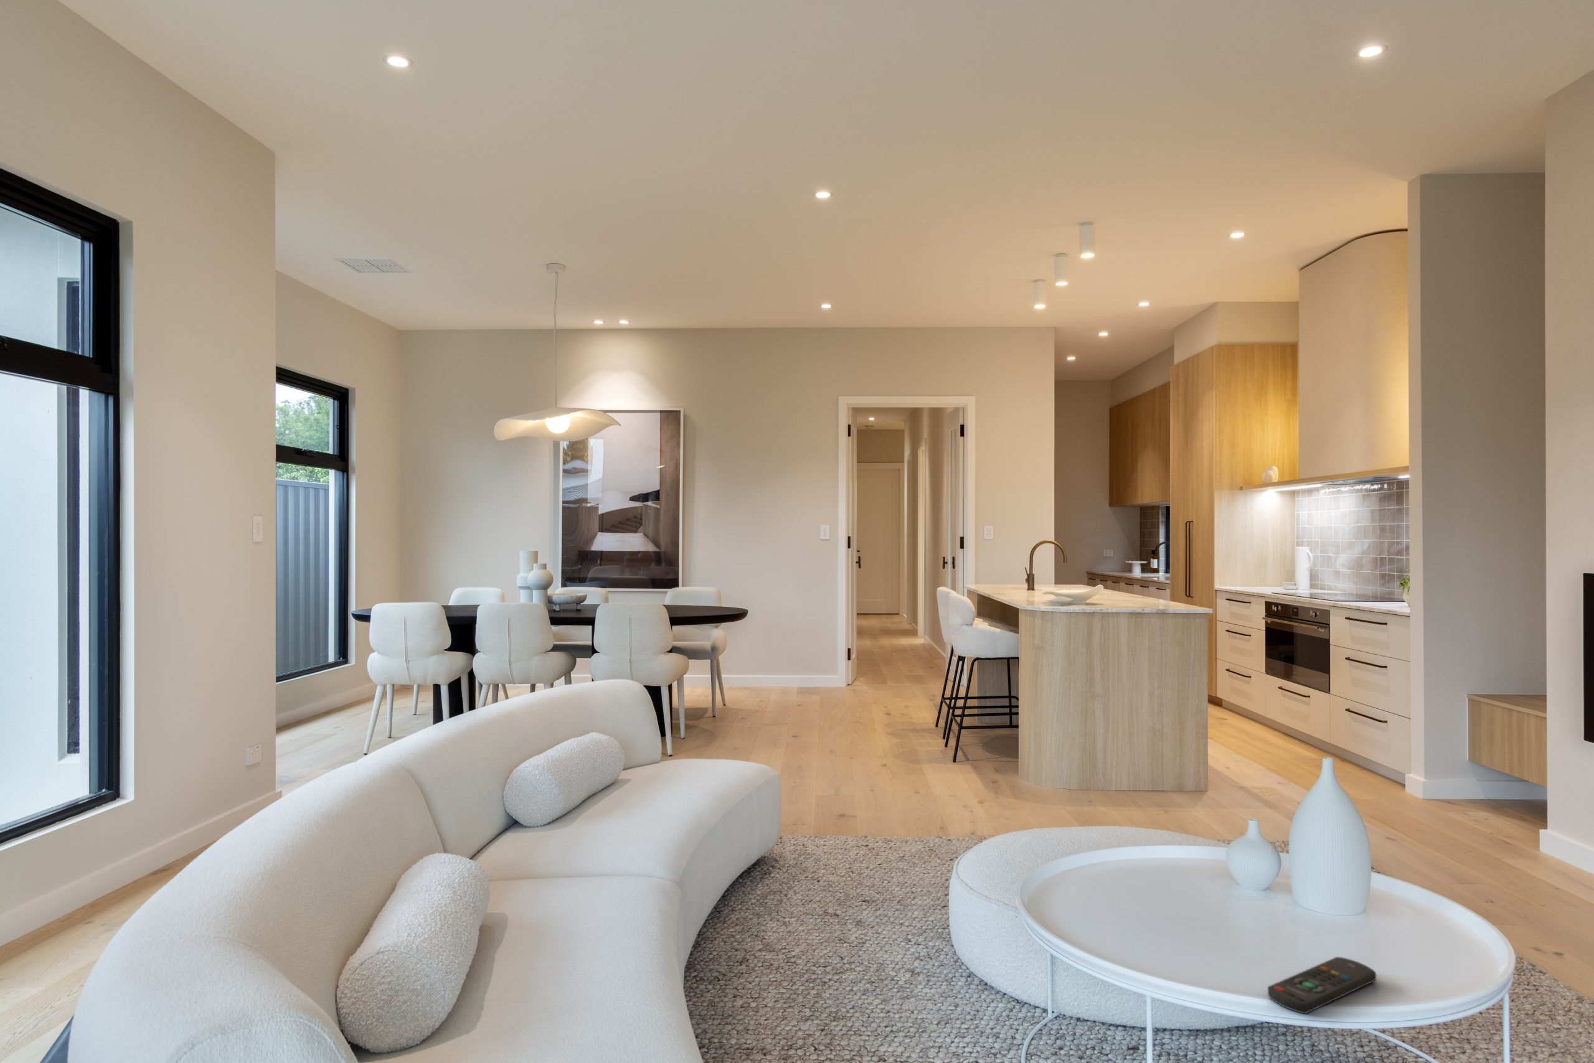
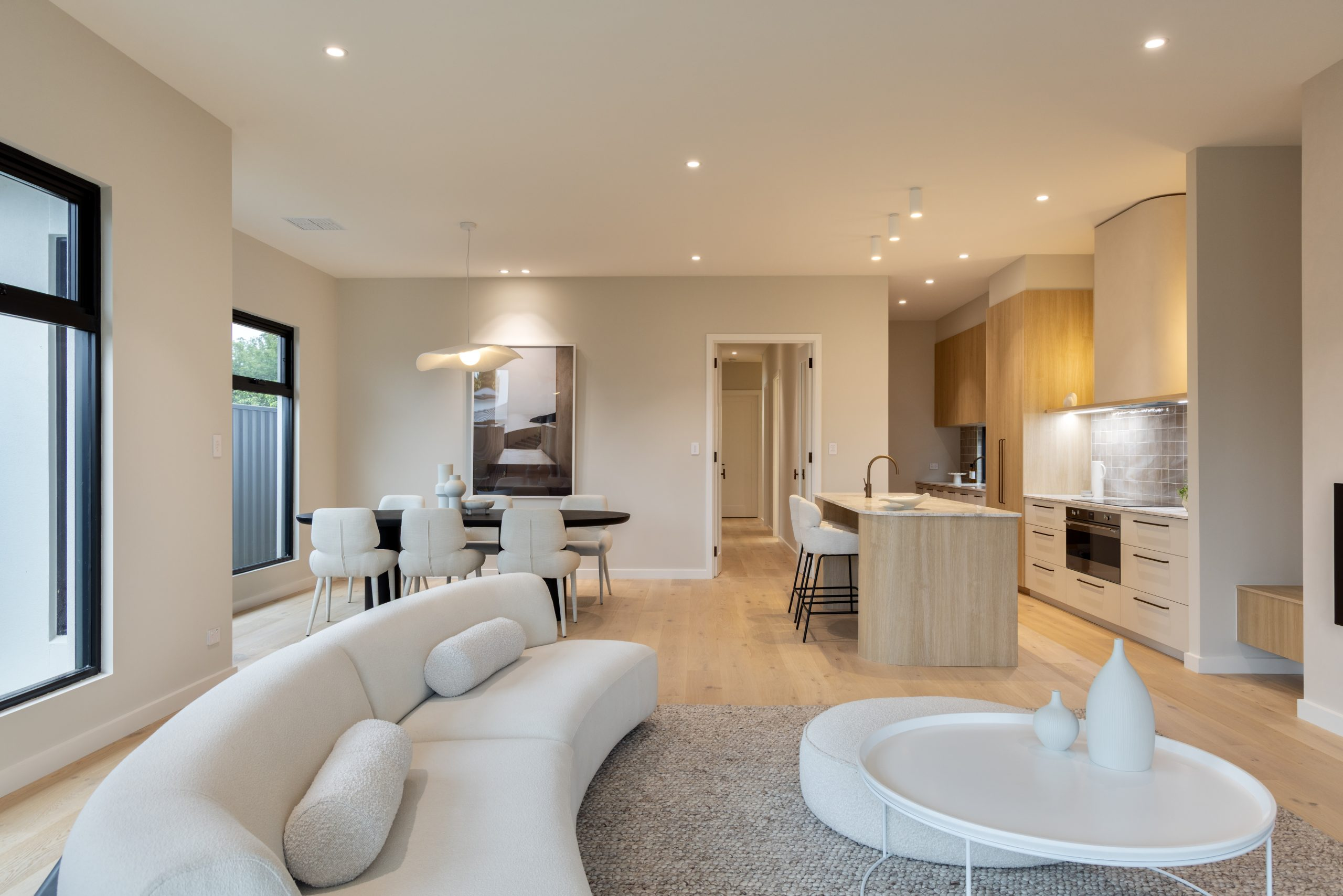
- remote control (1322, 982)
